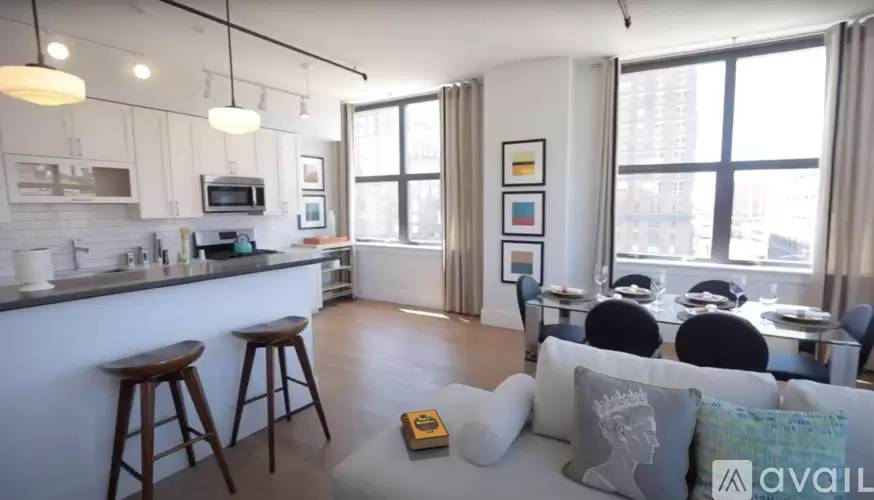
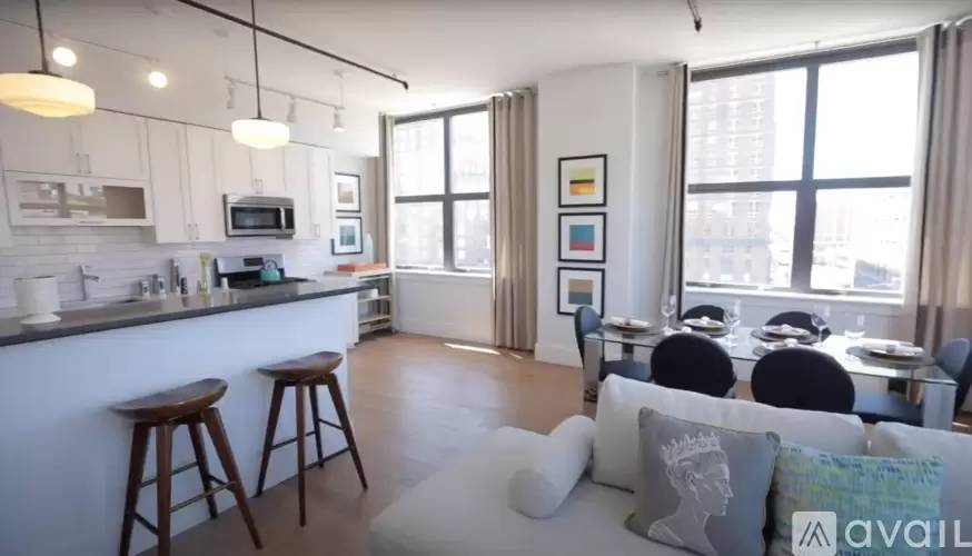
- hardback book (423, 428)
